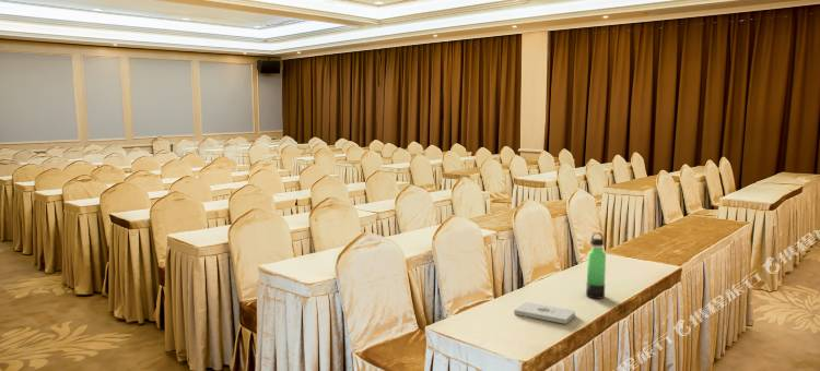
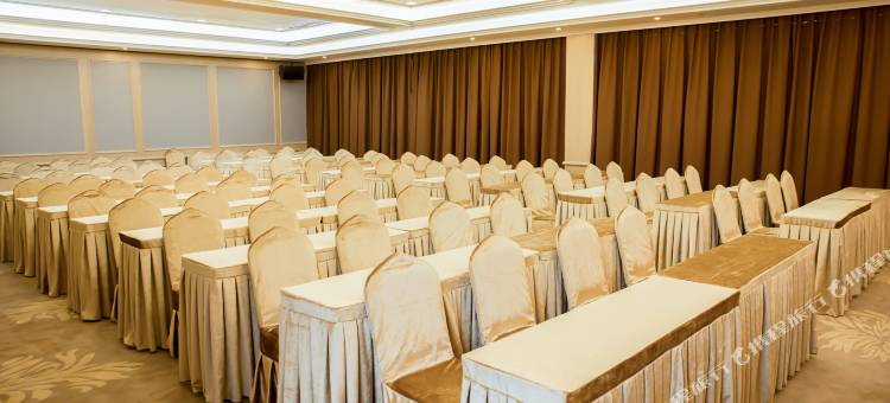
- notepad (544, 312)
- thermos bottle (596, 264)
